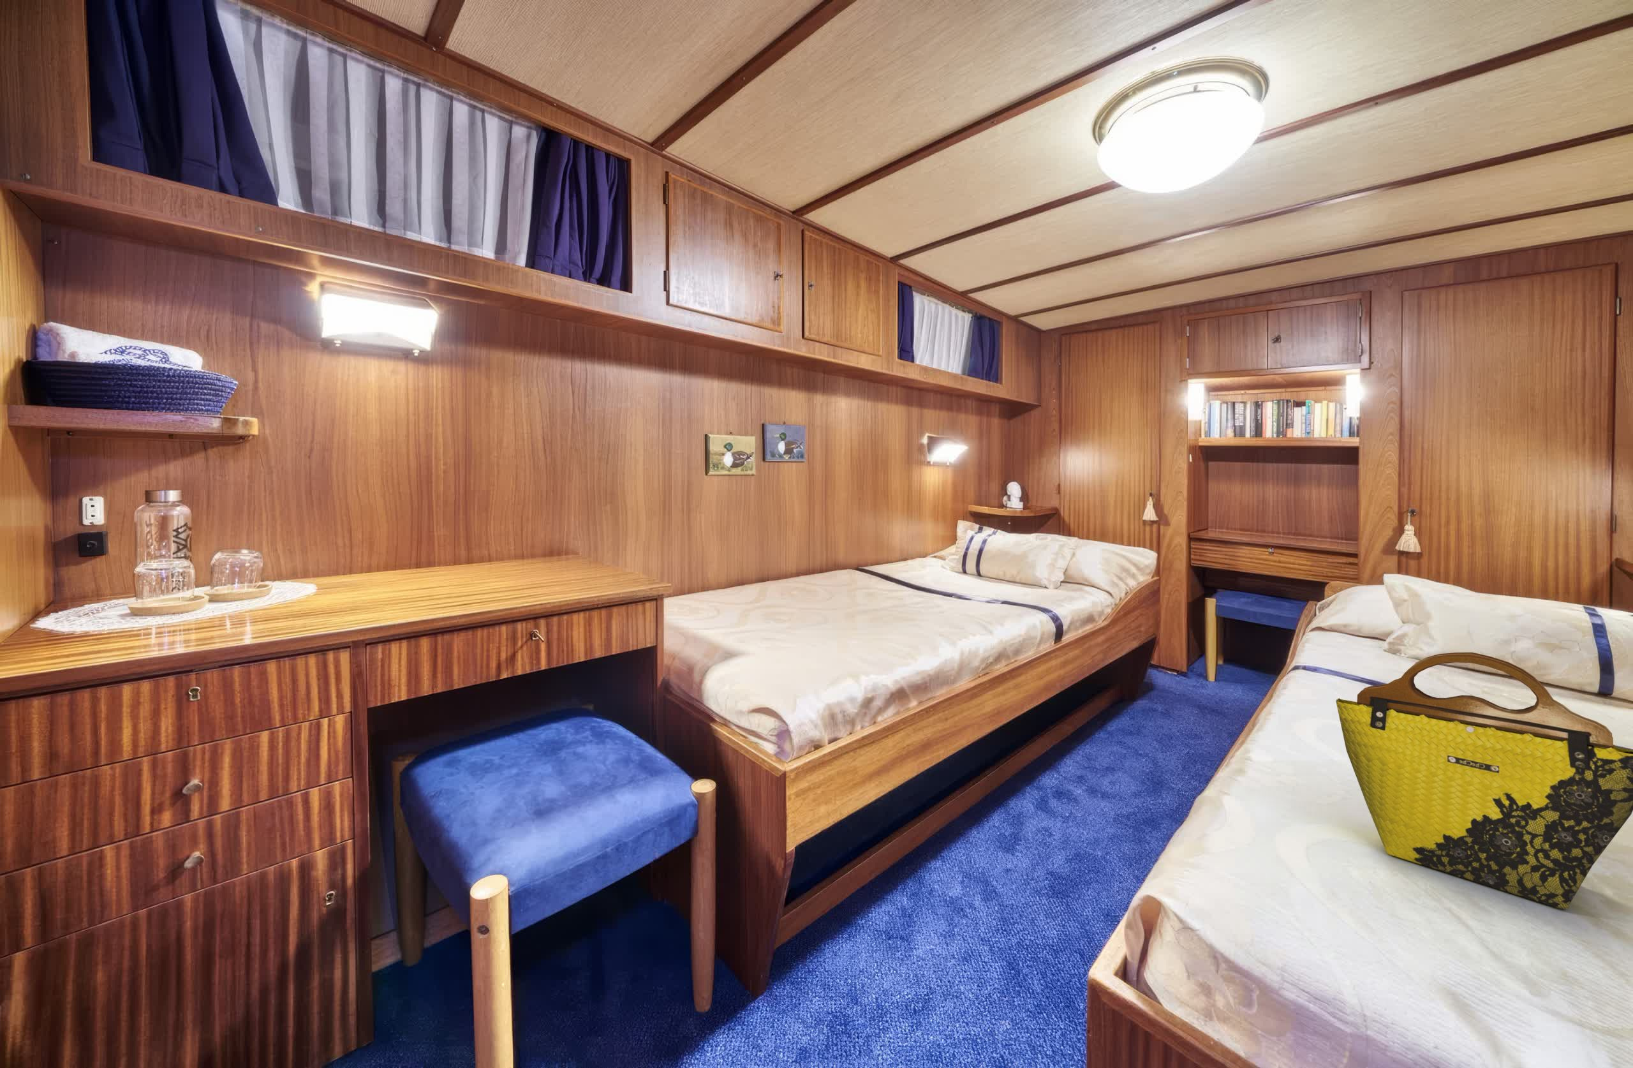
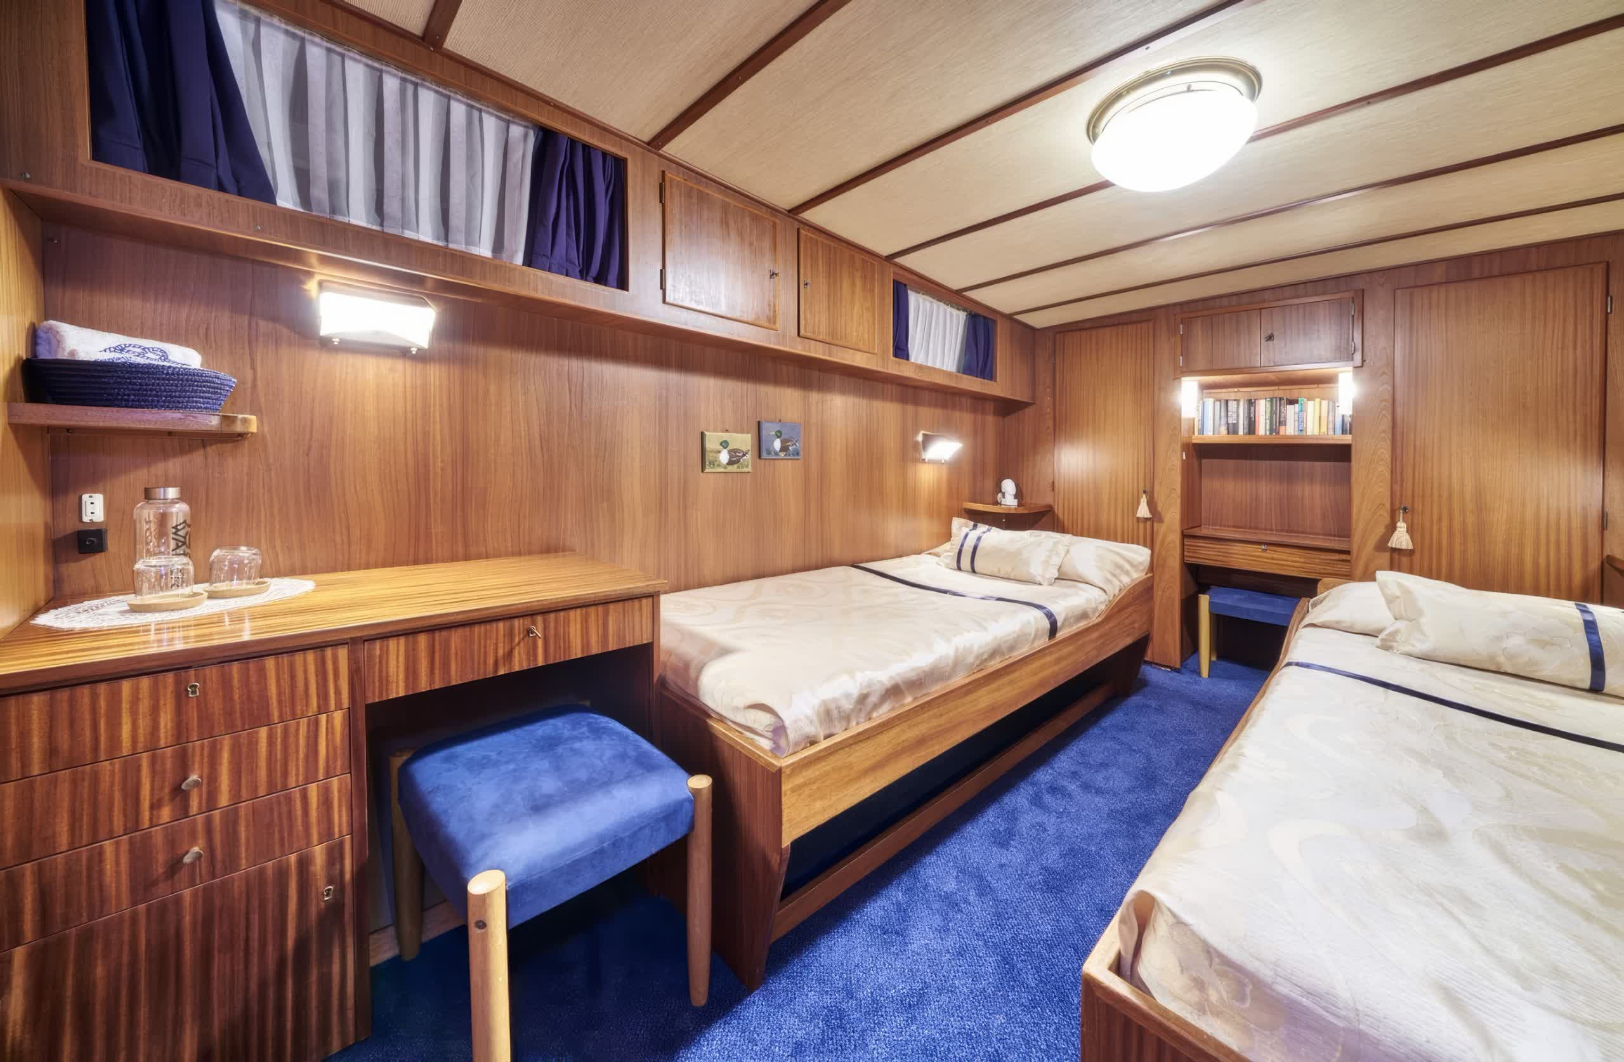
- tote bag (1472, 759)
